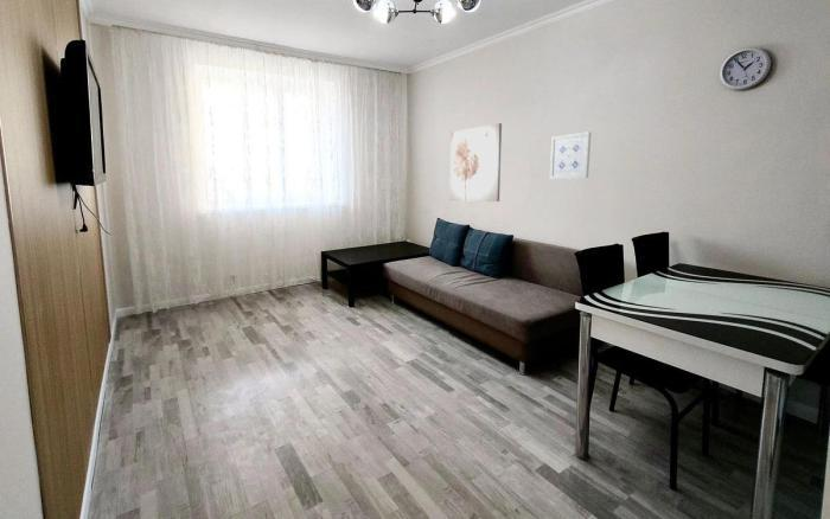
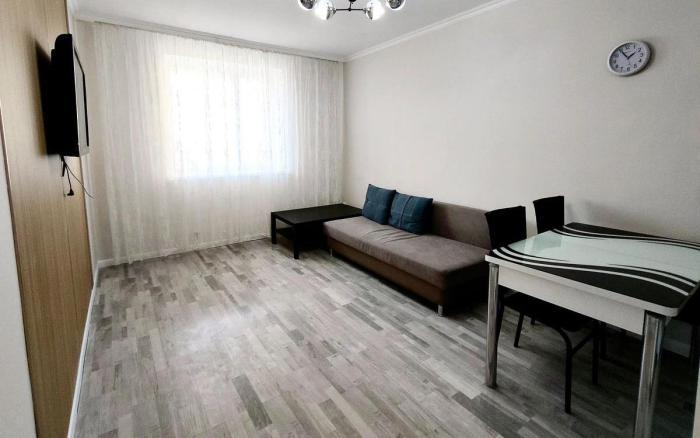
- wall art (473, 165)
- wall art (569, 156)
